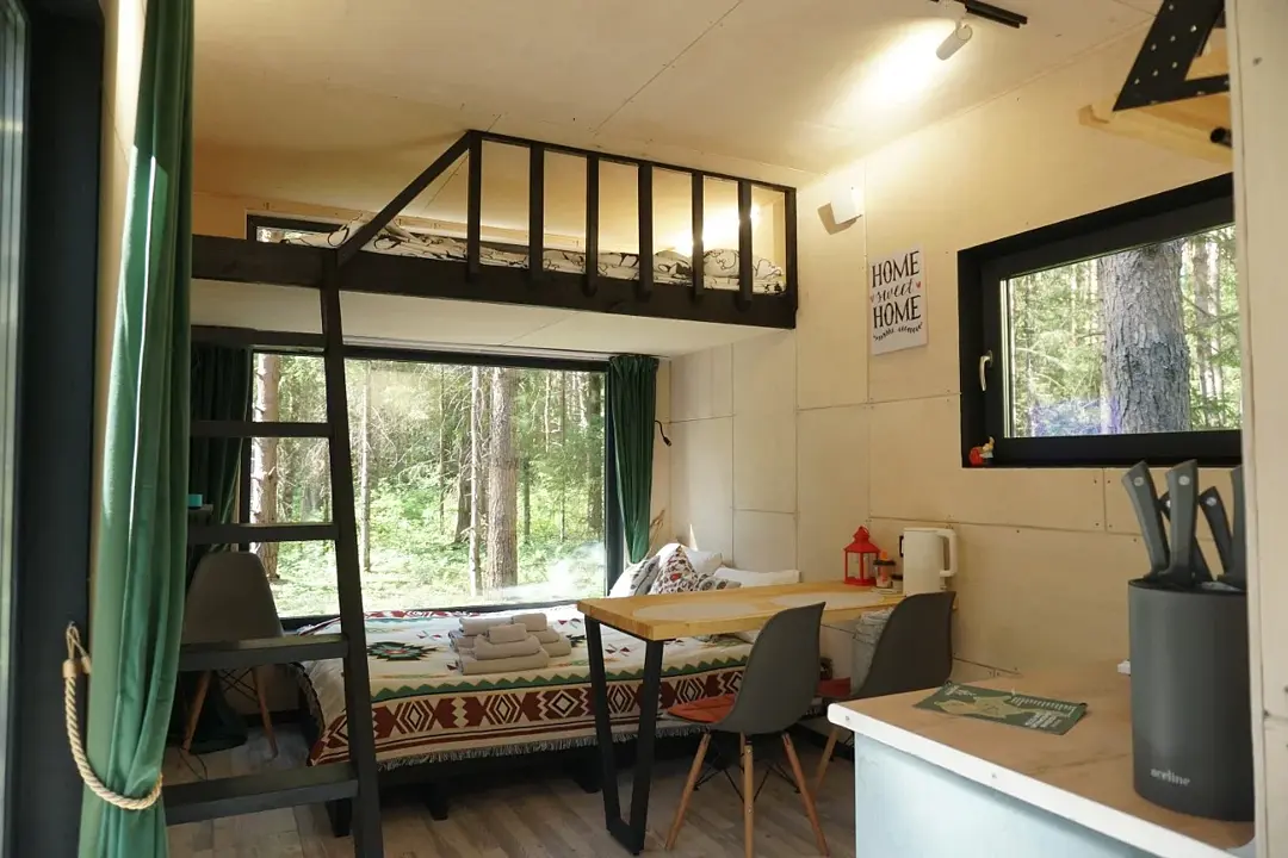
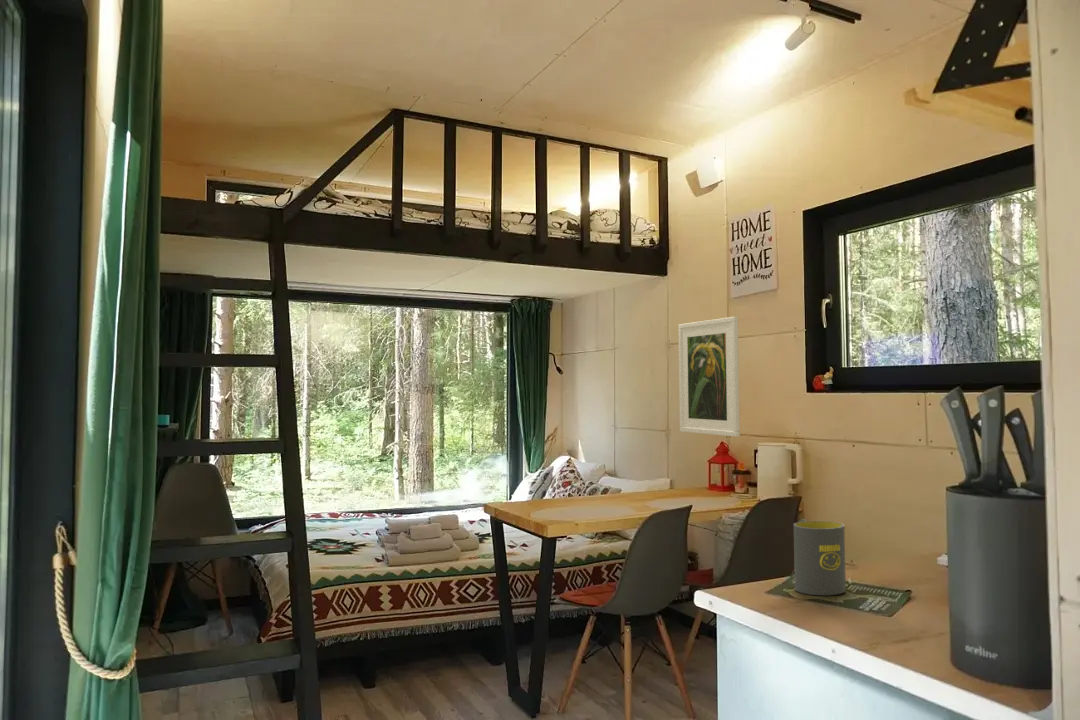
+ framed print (707, 377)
+ mug (815, 555)
